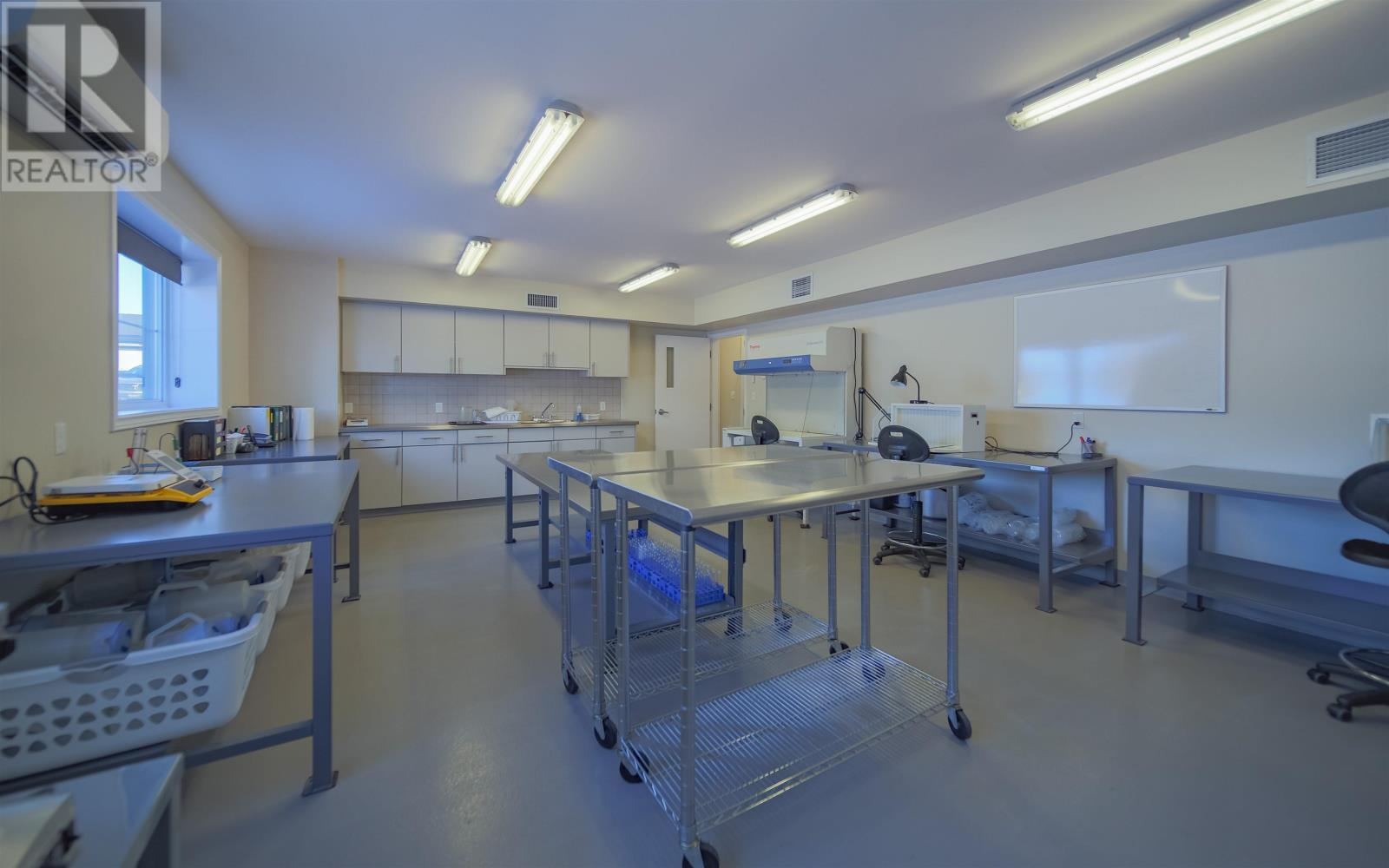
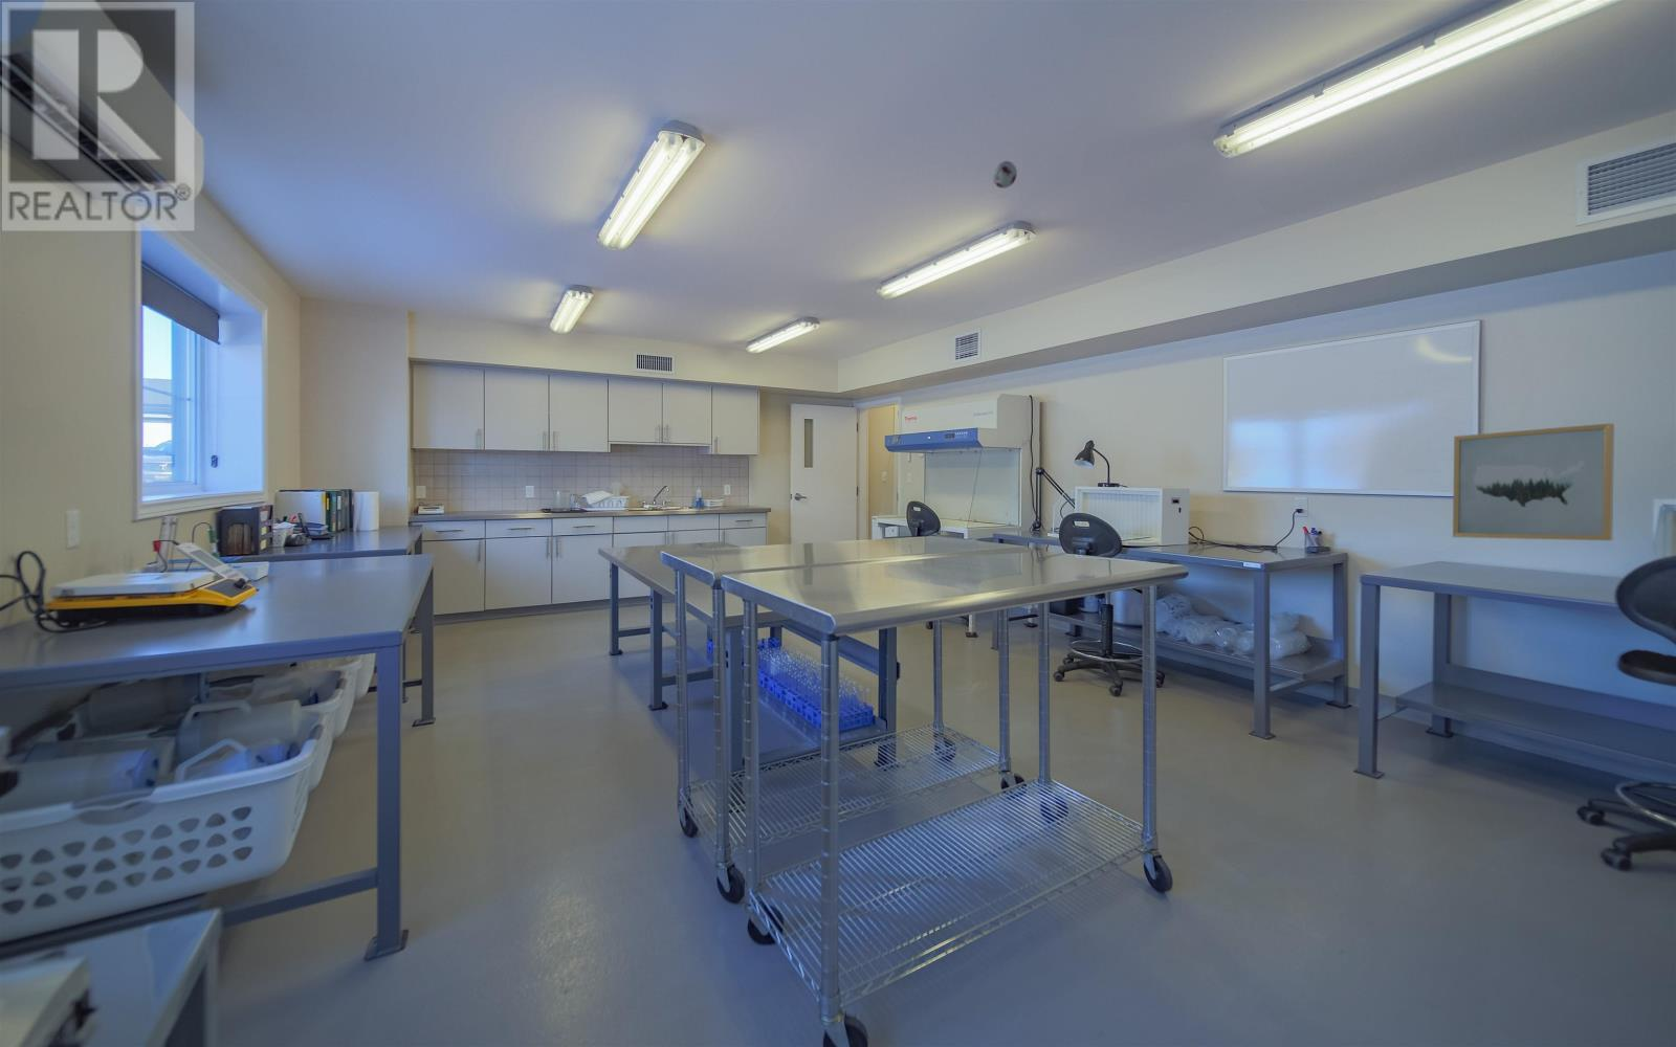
+ smoke detector (1005, 174)
+ wall art (1528, 484)
